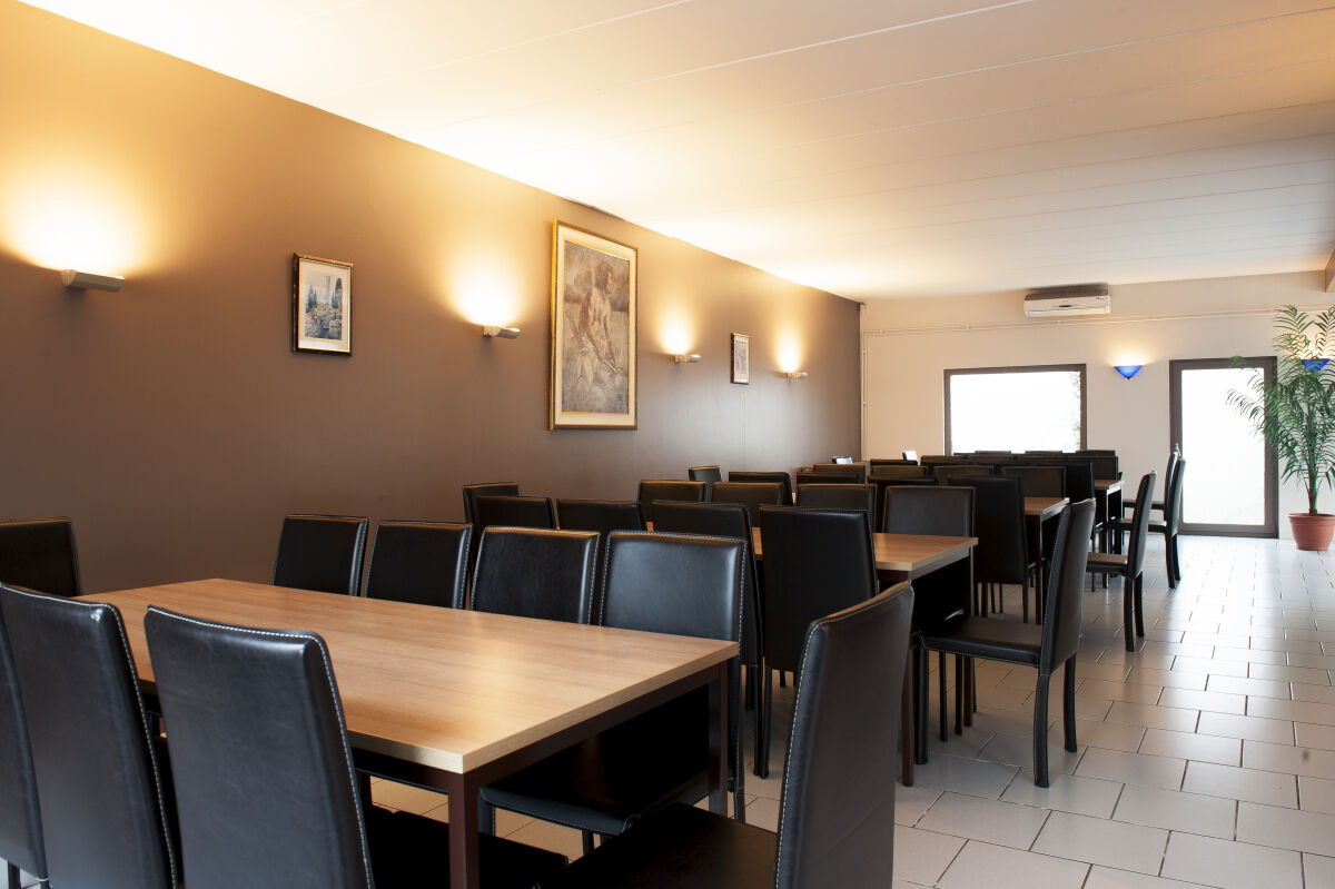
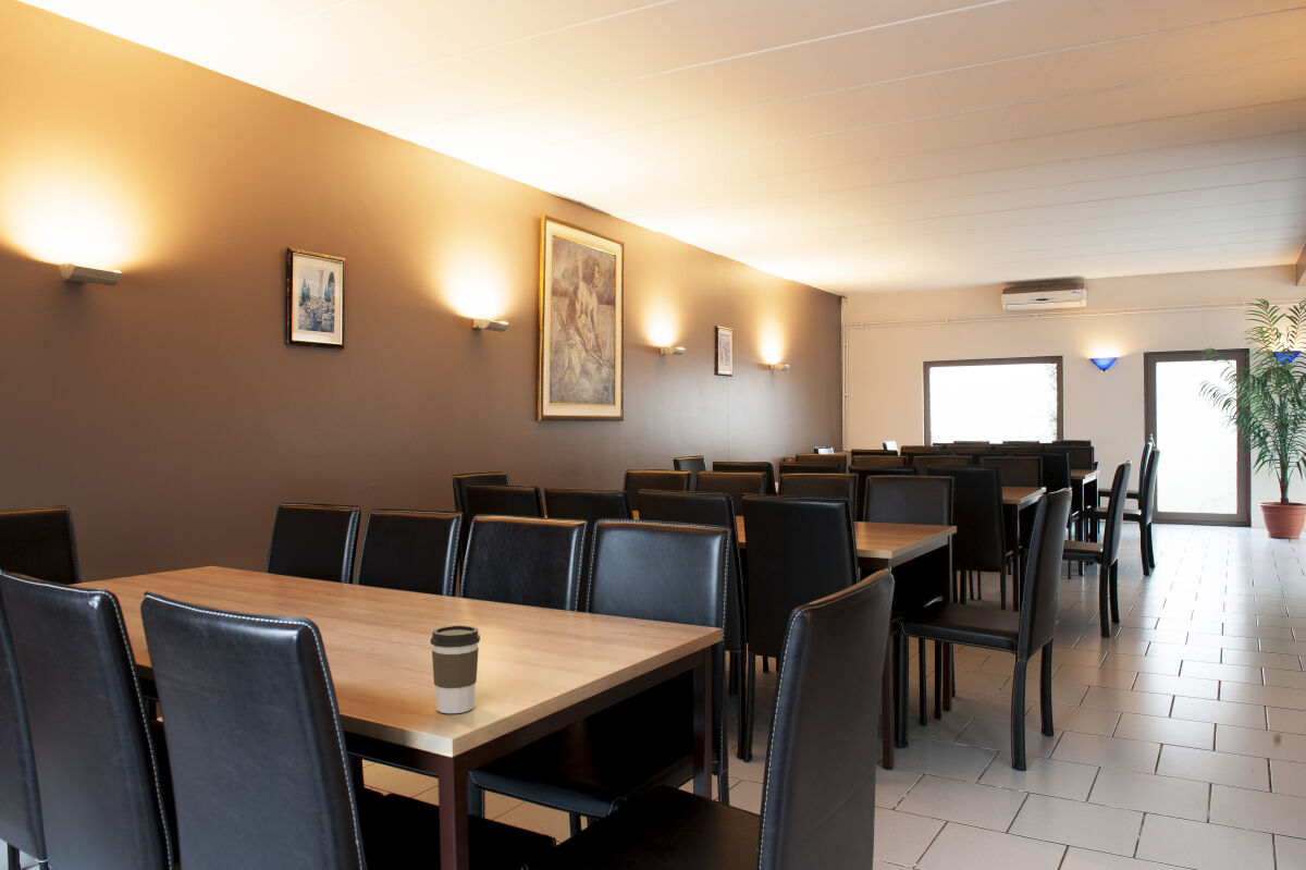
+ coffee cup (455, 669)
